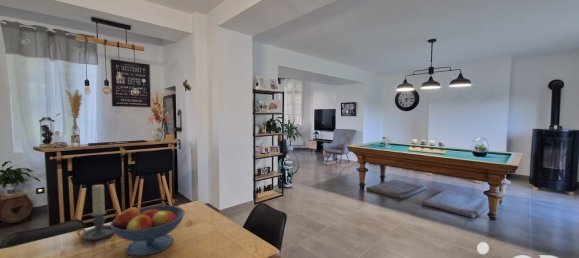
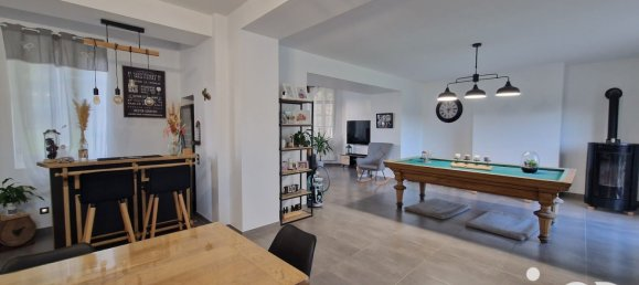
- candle holder (95, 210)
- fruit bowl (150, 225)
